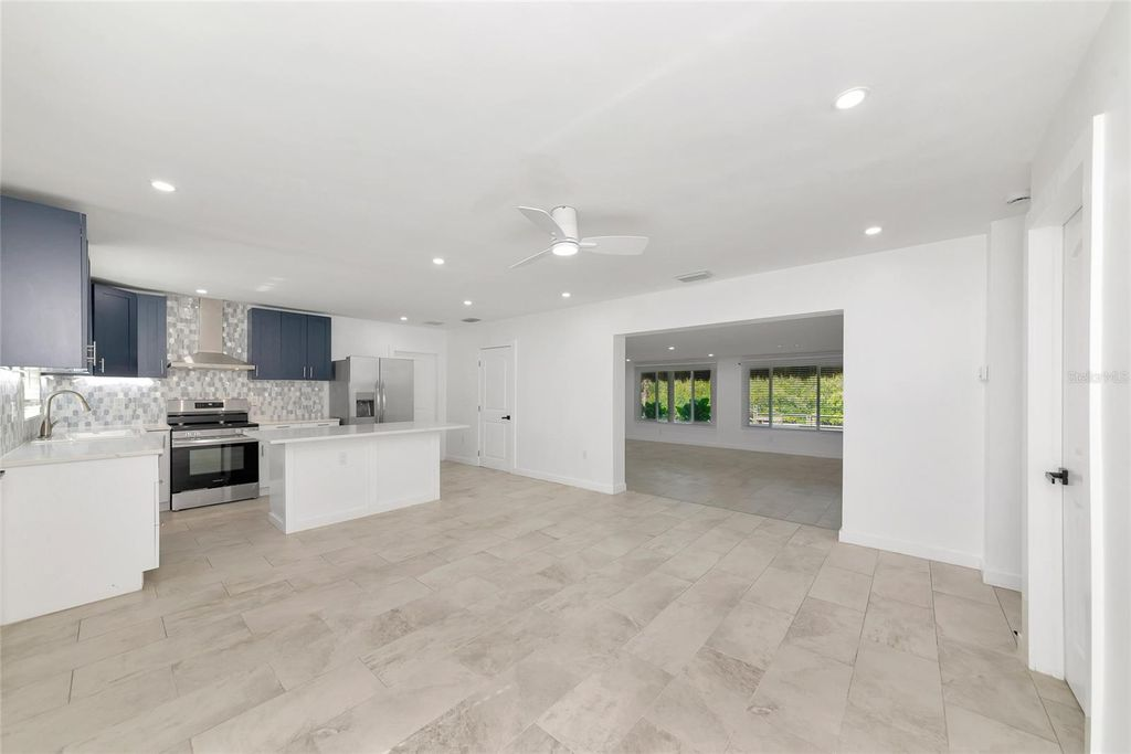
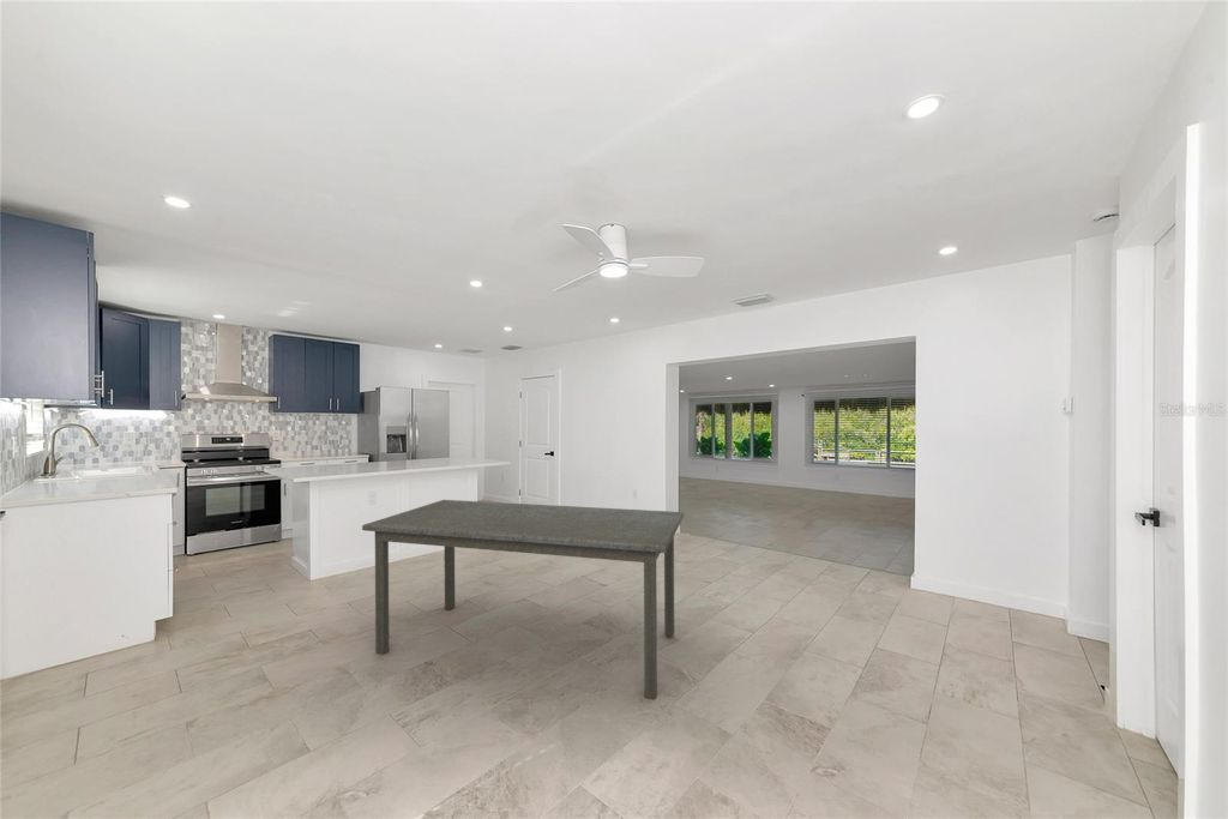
+ dining table (532, 553)
